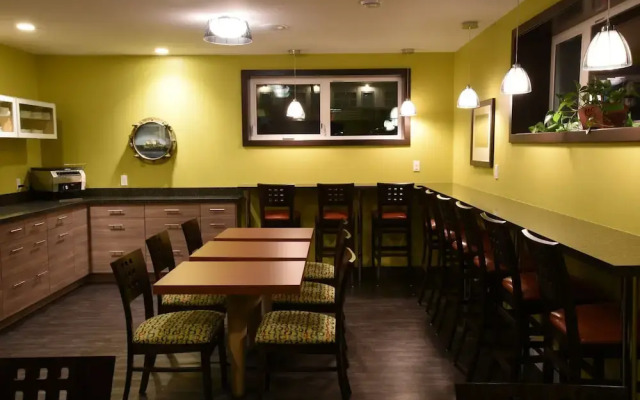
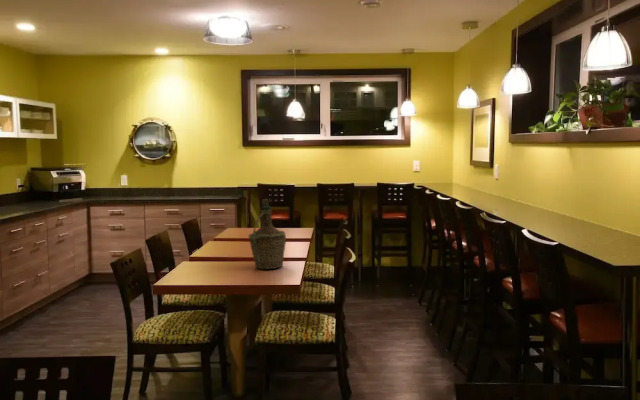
+ bottle (267, 233)
